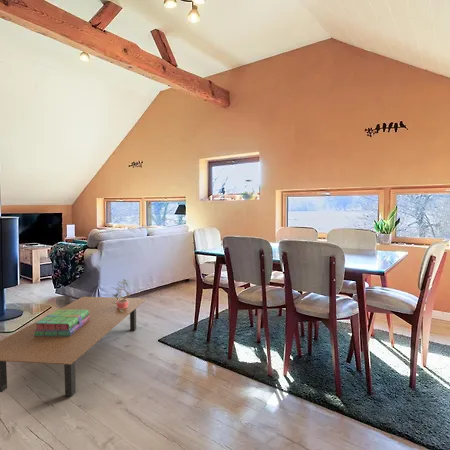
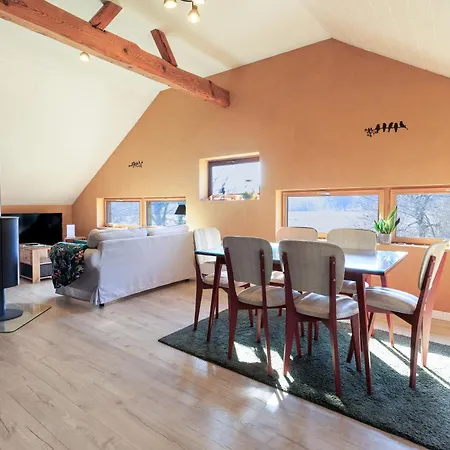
- potted plant (119, 295)
- coffee table (79, 337)
- stack of books (63, 321)
